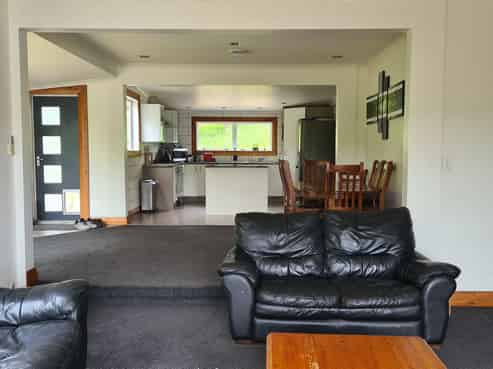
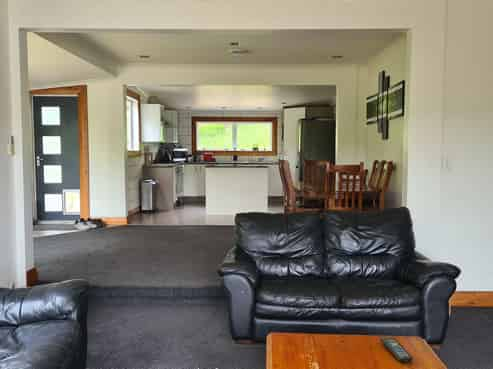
+ remote control (395, 348)
